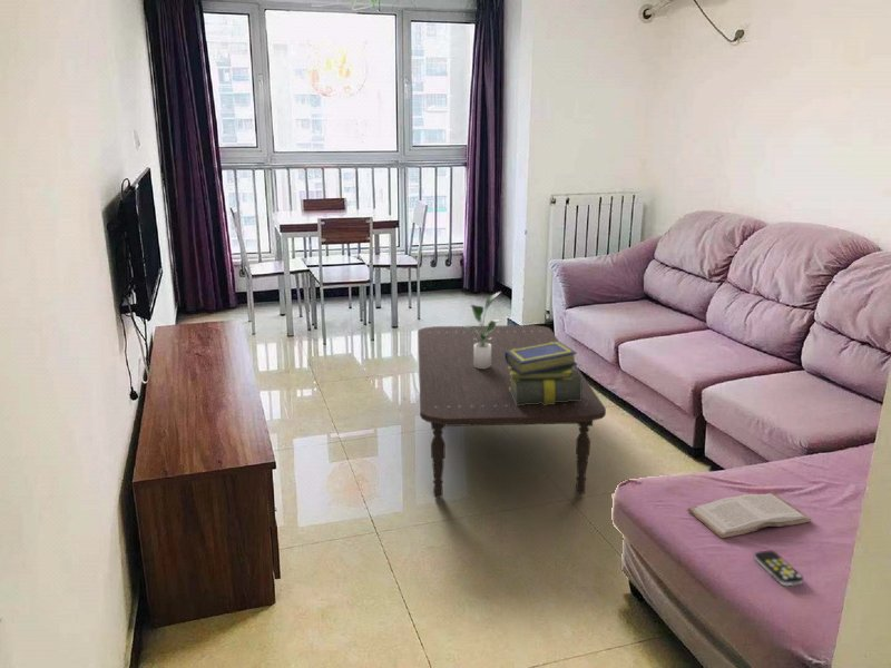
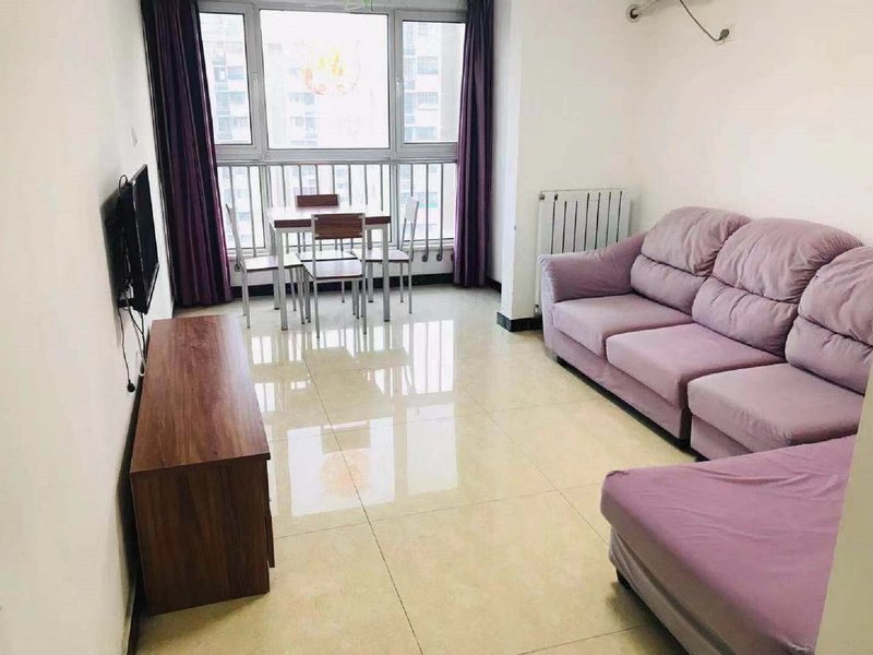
- potted plant (481, 332)
- book (748, 511)
- remote control (777, 567)
- stack of books (541, 375)
- coffee table (496, 402)
